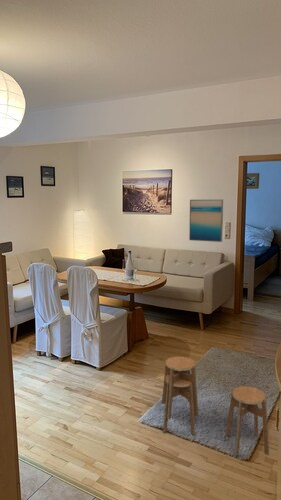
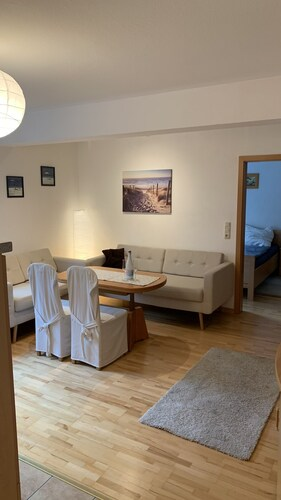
- stool (197, 402)
- wall art (205, 220)
